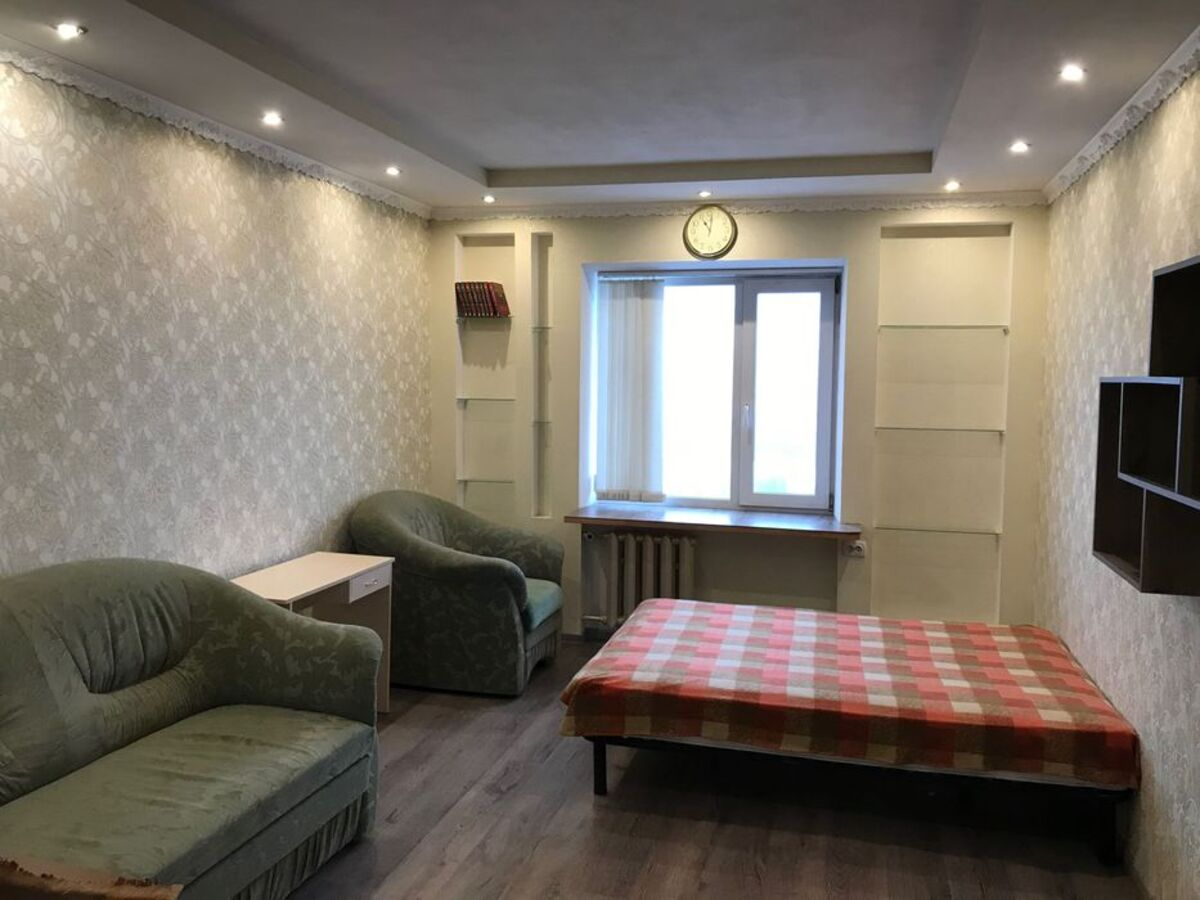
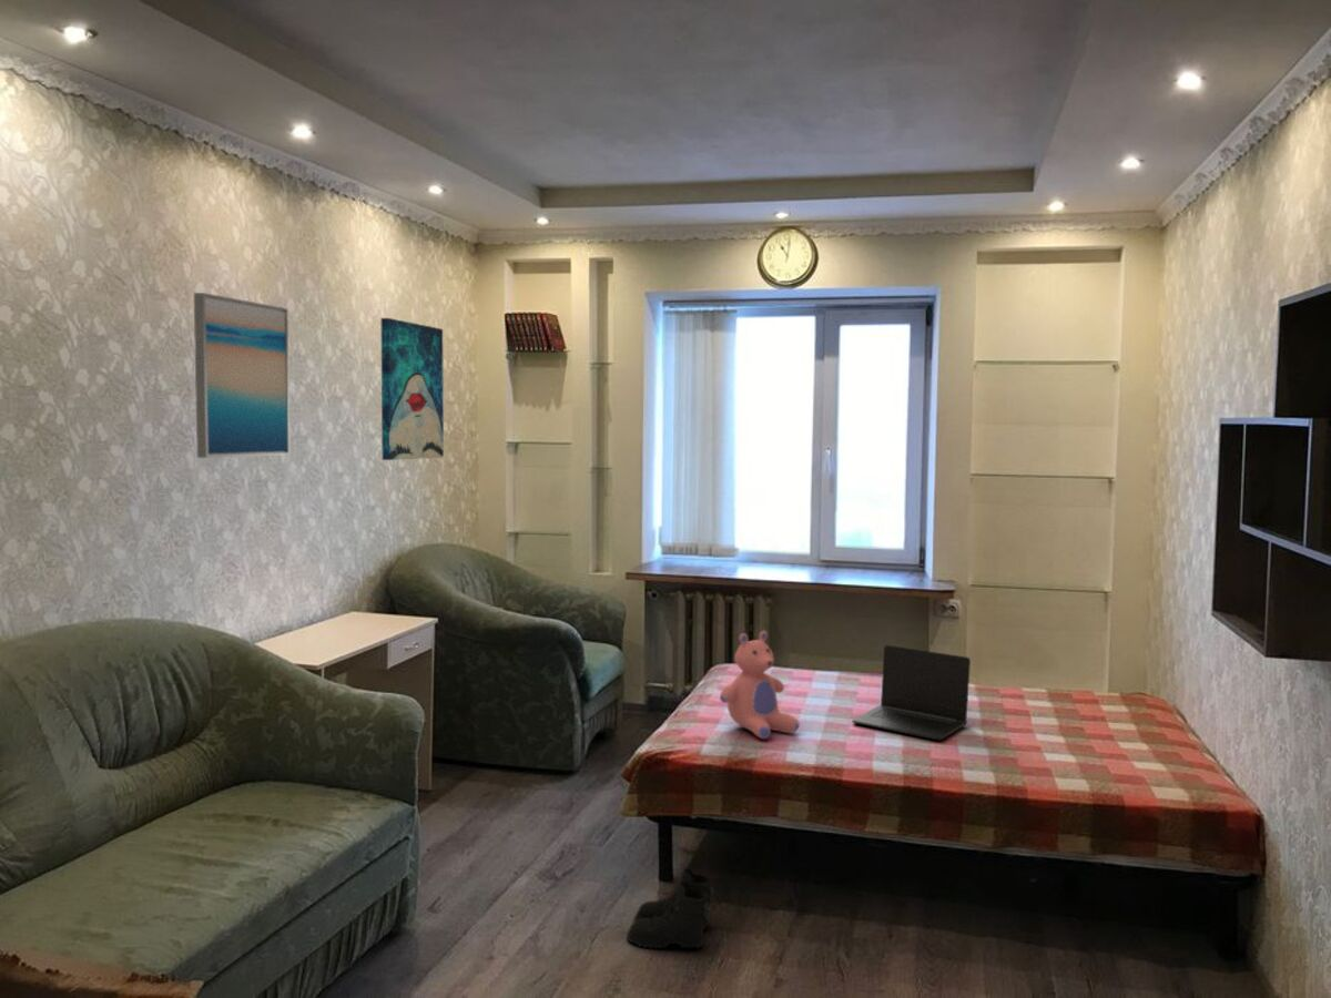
+ teddy bear (762, 682)
+ laptop (911, 690)
+ wall art (414, 391)
+ boots (670, 904)
+ wall art (244, 378)
